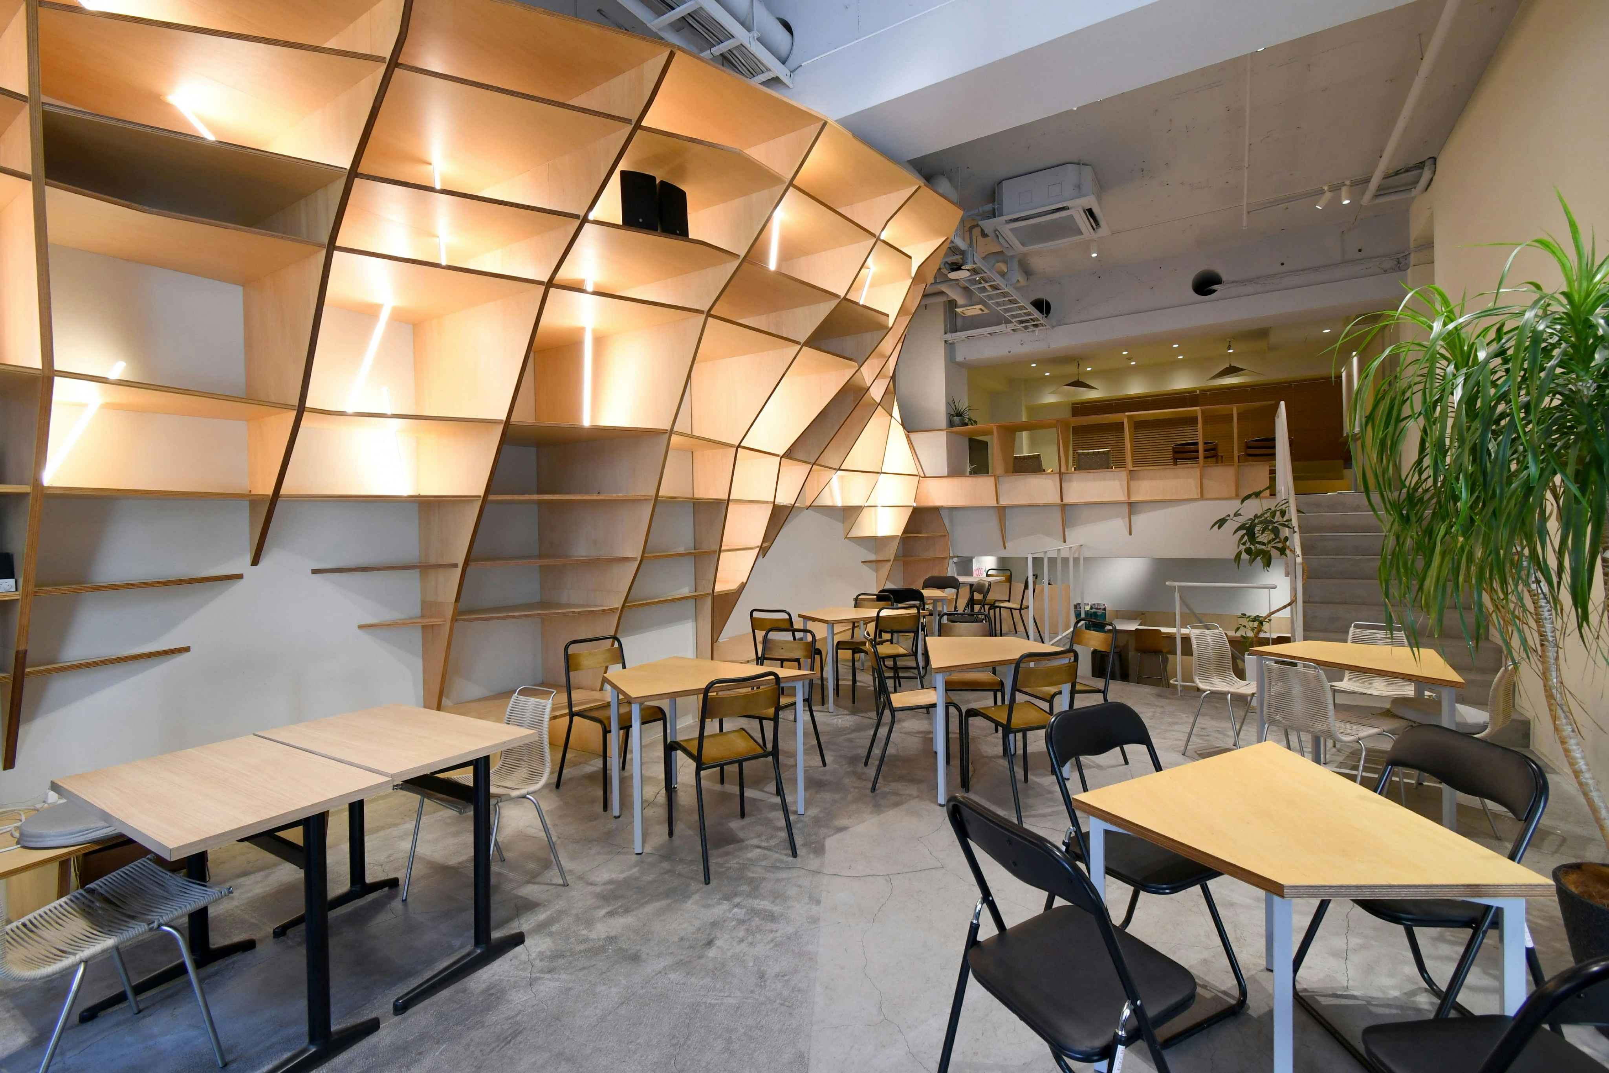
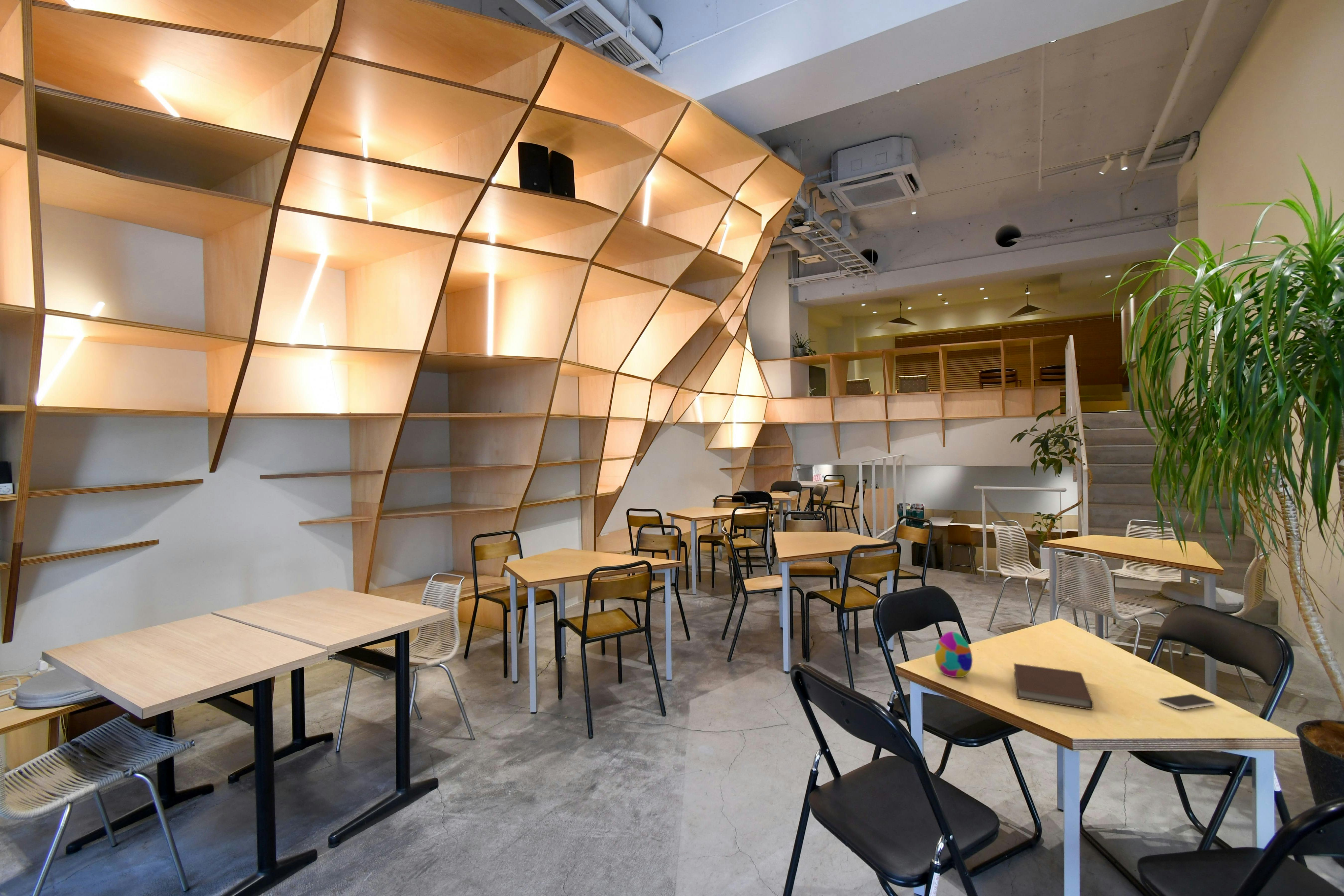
+ decorative egg (953, 653)
+ notebook (1050, 685)
+ smartphone (1186, 701)
